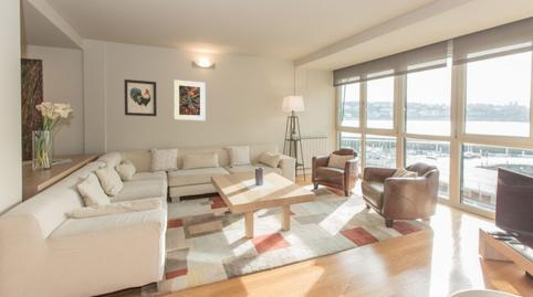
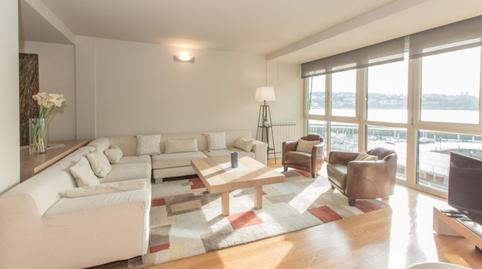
- wall art (140, 98)
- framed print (189, 100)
